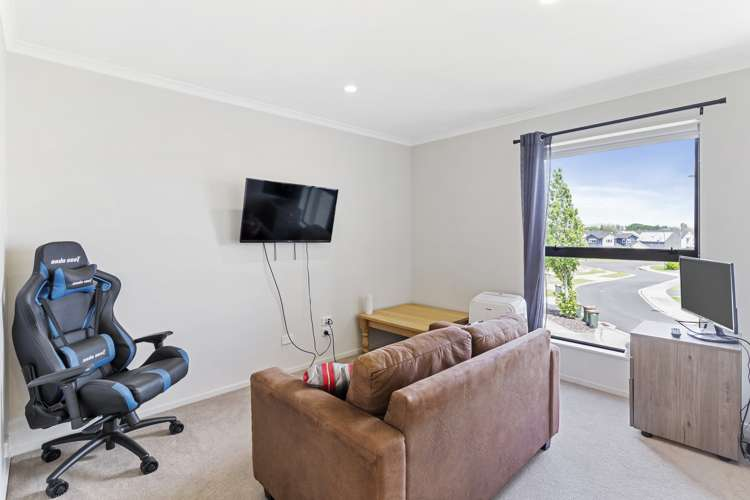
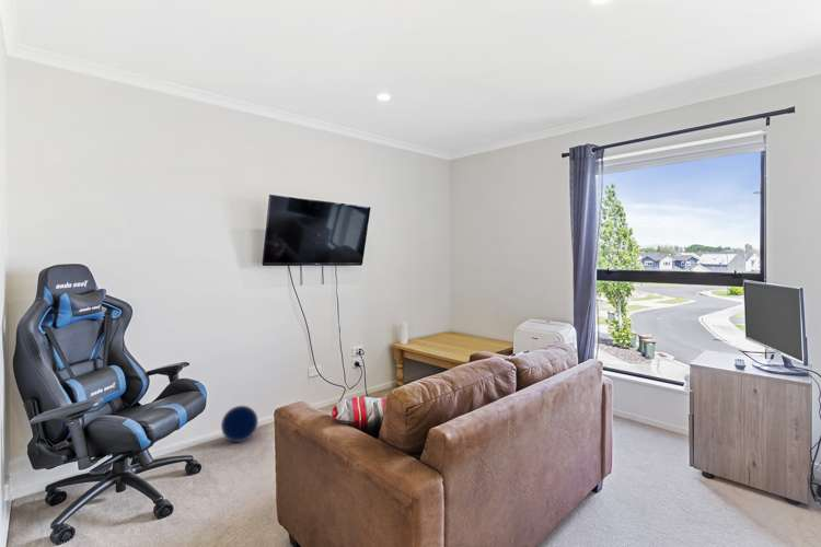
+ ball (240, 423)
